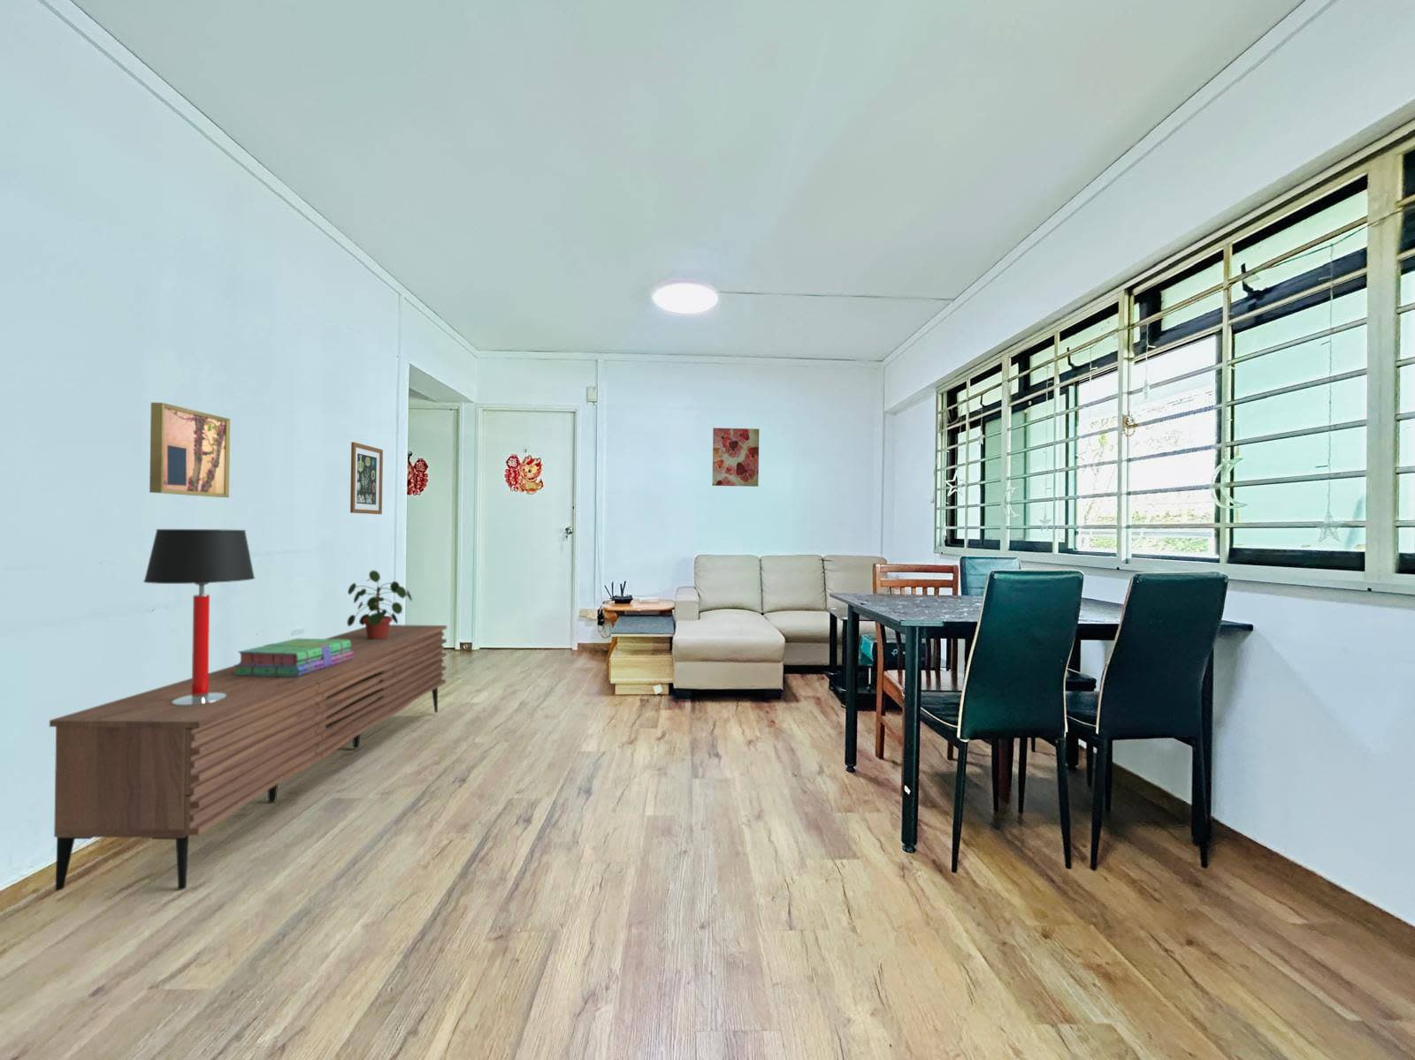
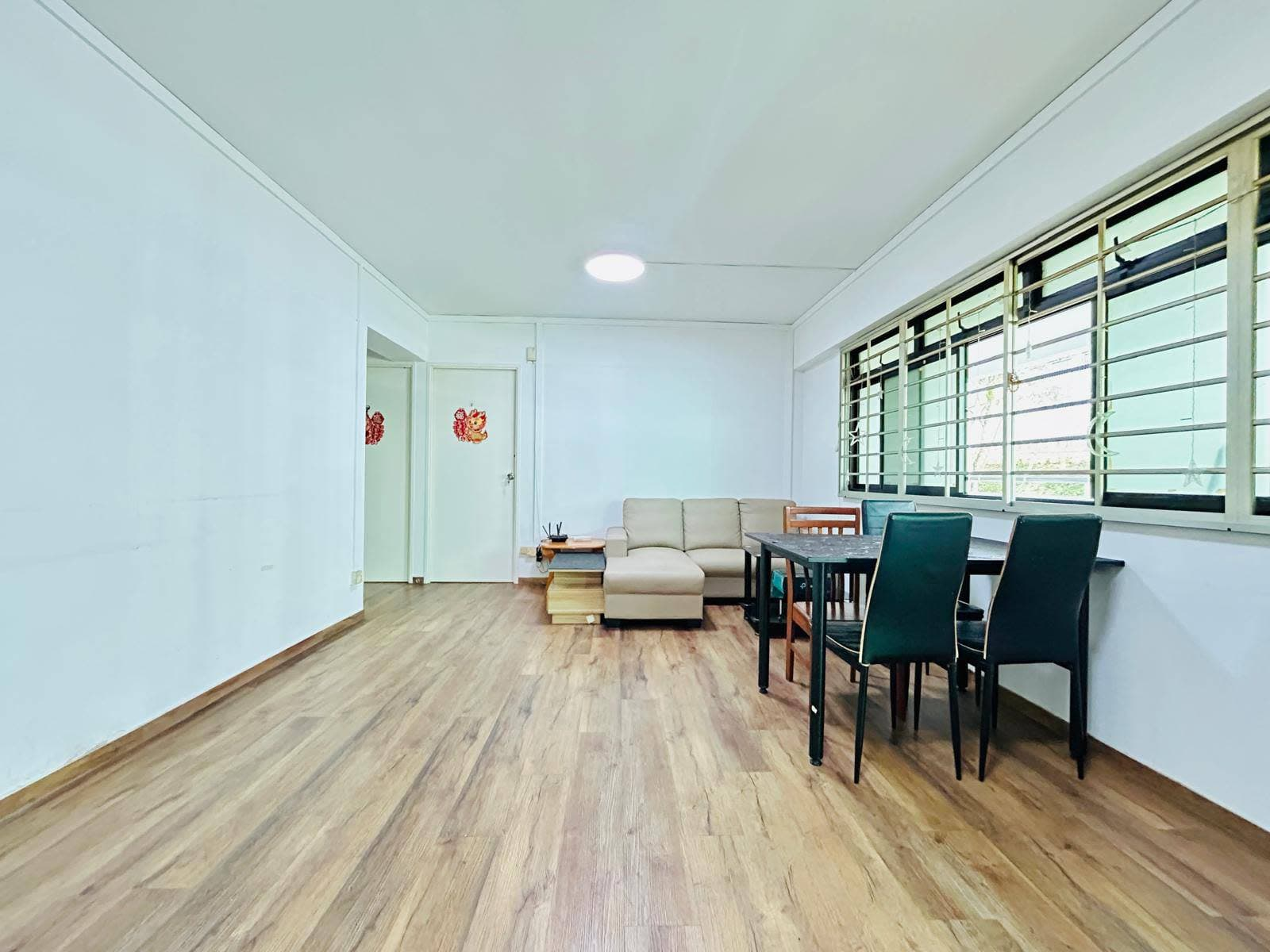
- table lamp (201, 614)
- stack of books (297, 656)
- sideboard (314, 715)
- wall art (735, 457)
- potted plant (380, 603)
- wall art (192, 453)
- wall art (367, 480)
